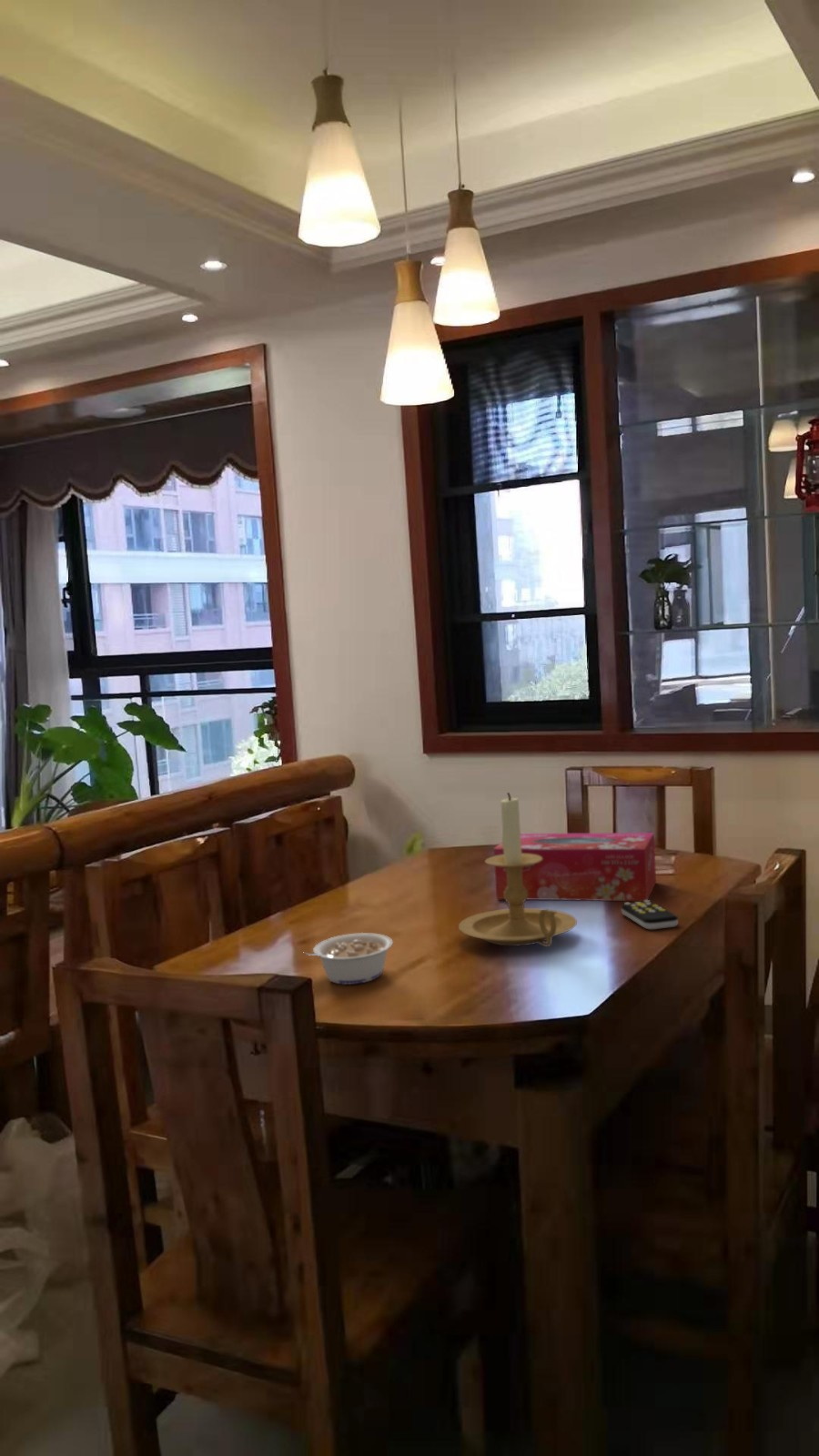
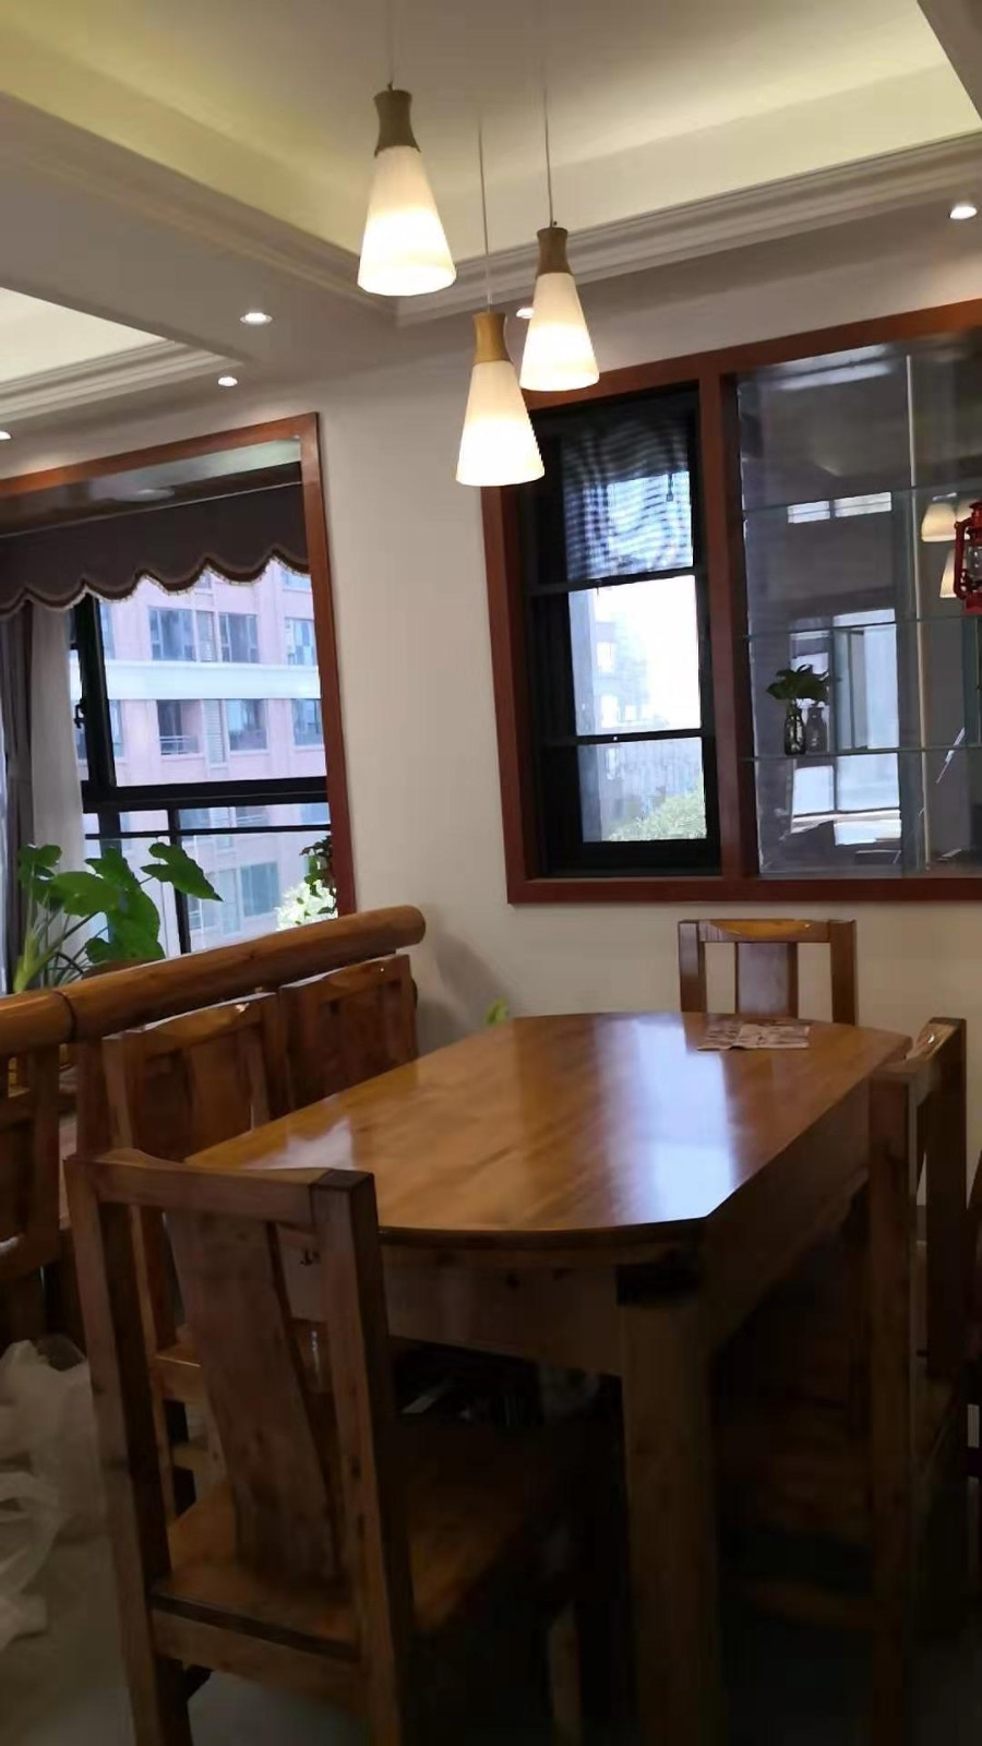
- candle holder (513, 865)
- remote control (649, 914)
- legume (352, 958)
- tissue box (575, 865)
